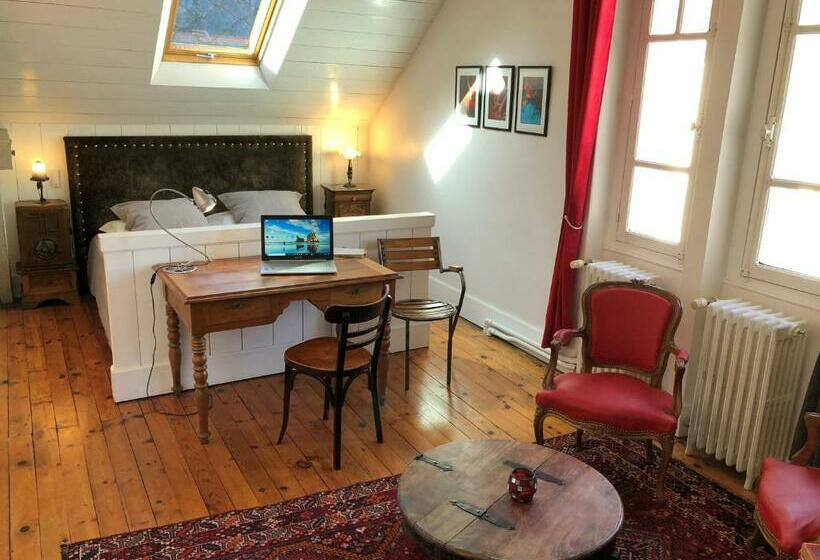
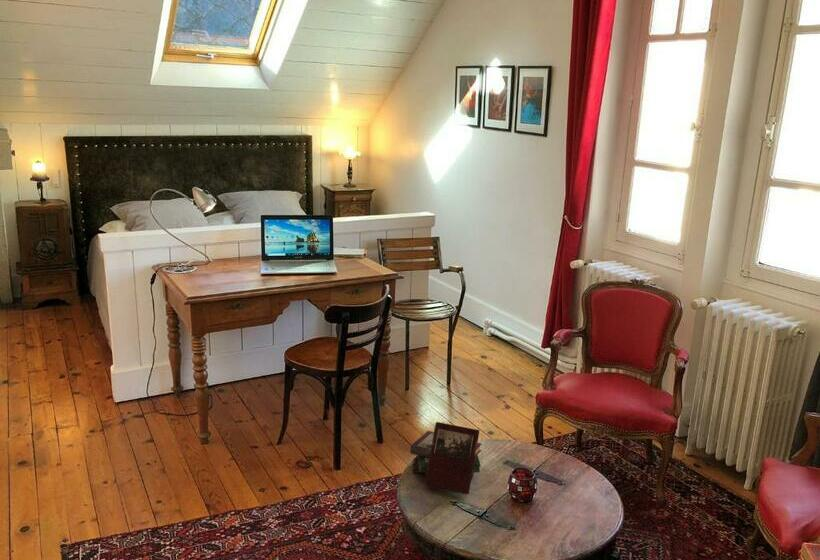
+ book (445, 448)
